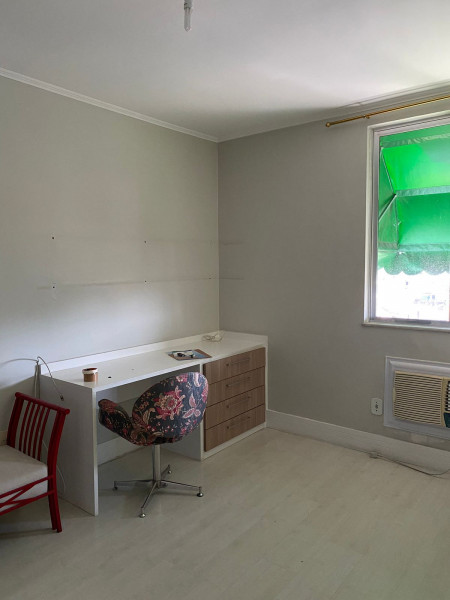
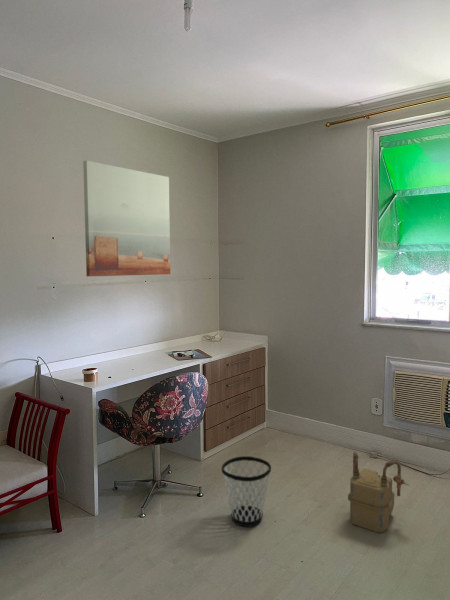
+ wall art (130, 222)
+ wastebasket (245, 492)
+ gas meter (377, 489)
